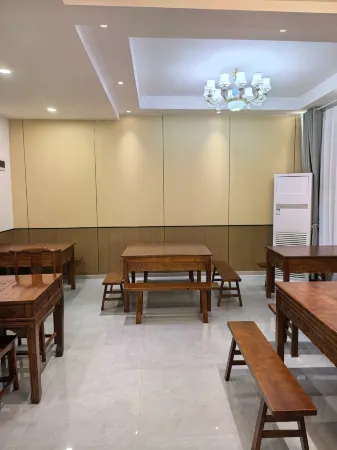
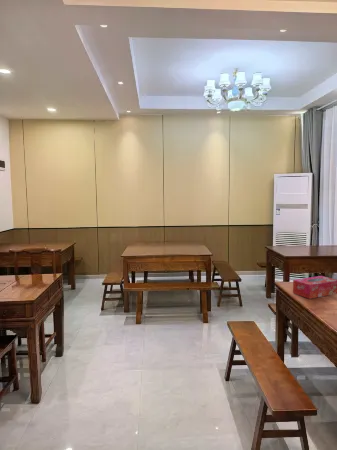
+ tissue box (315, 286)
